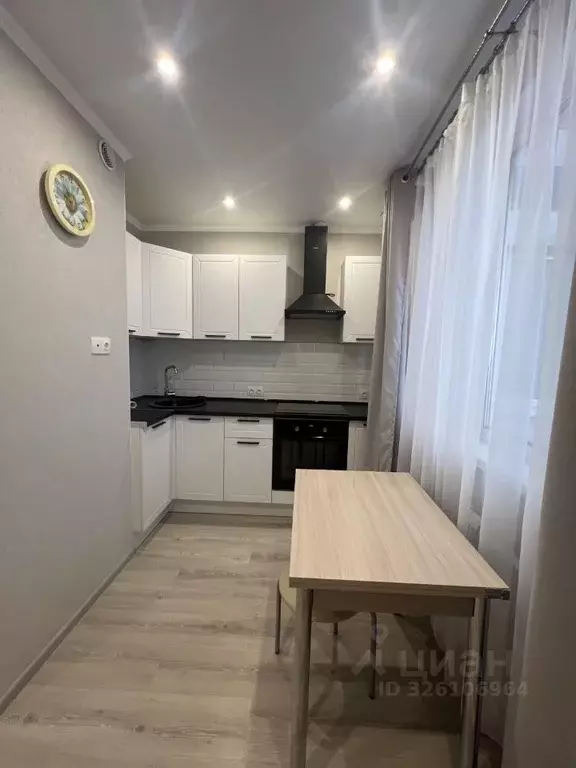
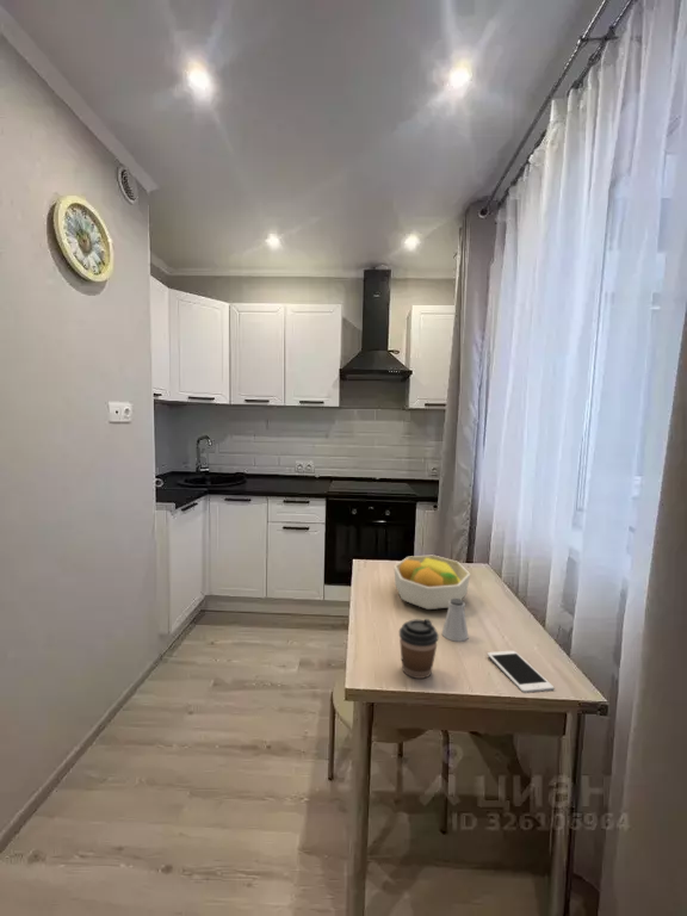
+ coffee cup (417, 645)
+ saltshaker (456, 618)
+ fruit bowl (431, 576)
+ cell phone (518, 669)
